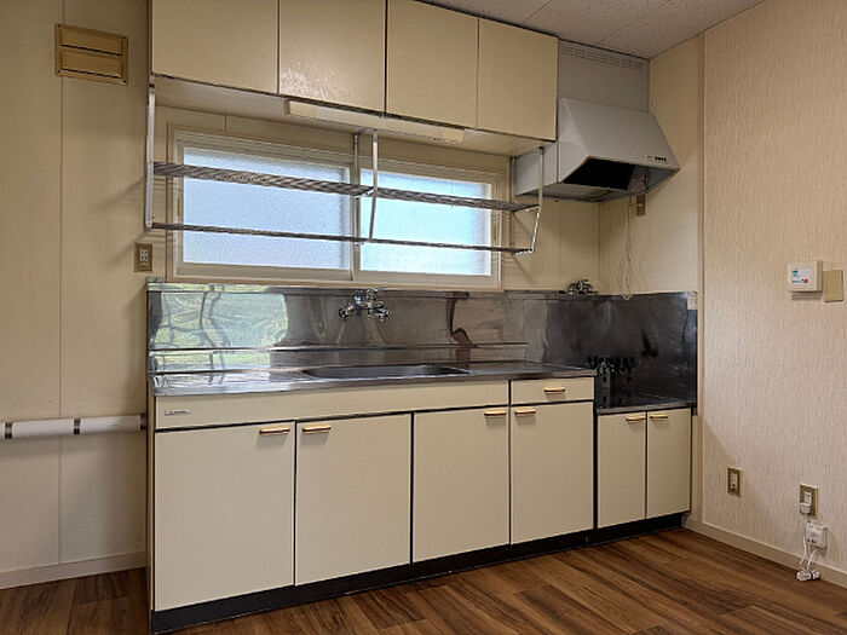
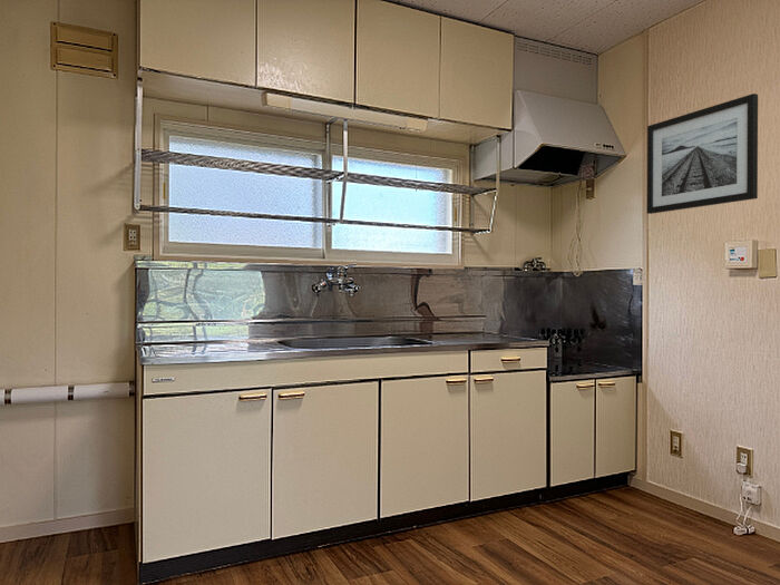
+ wall art (698, 158)
